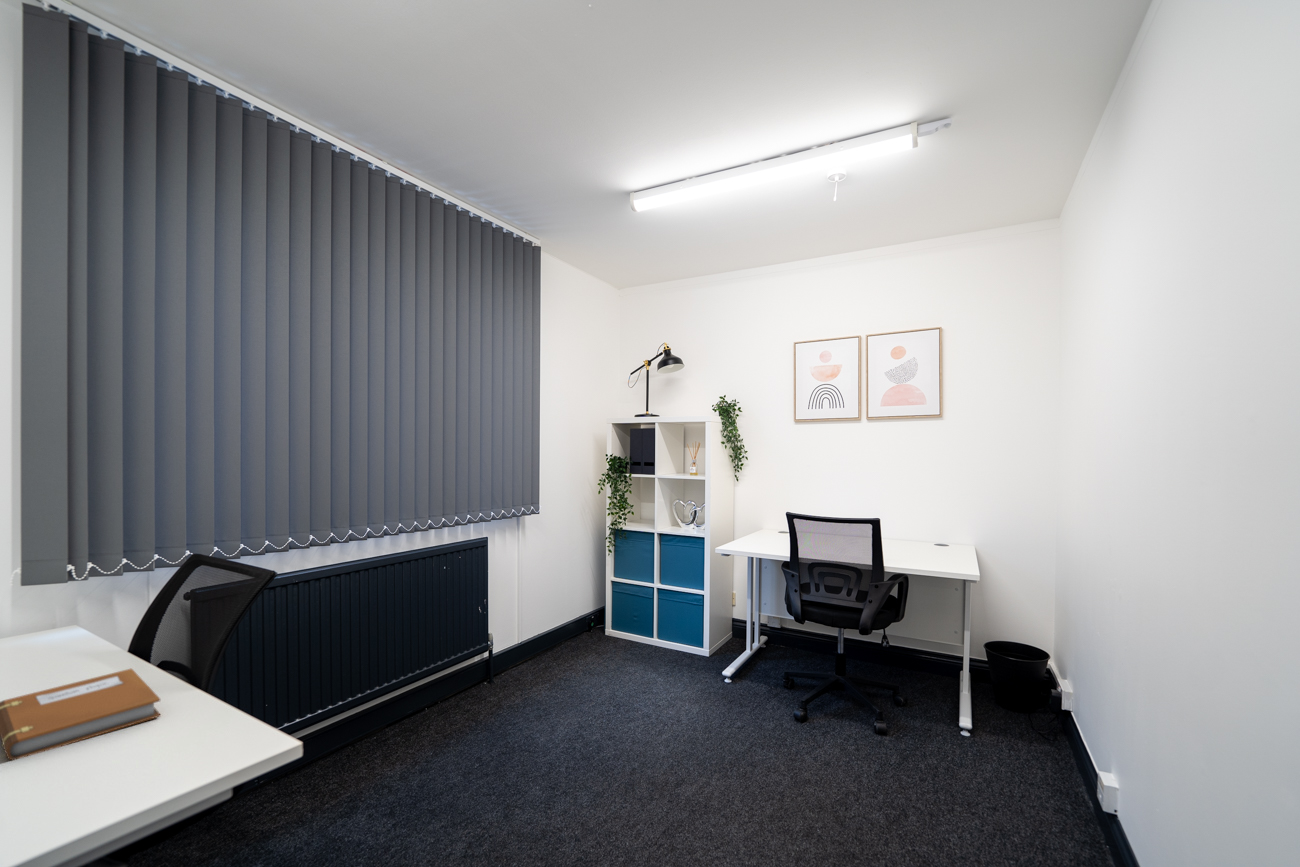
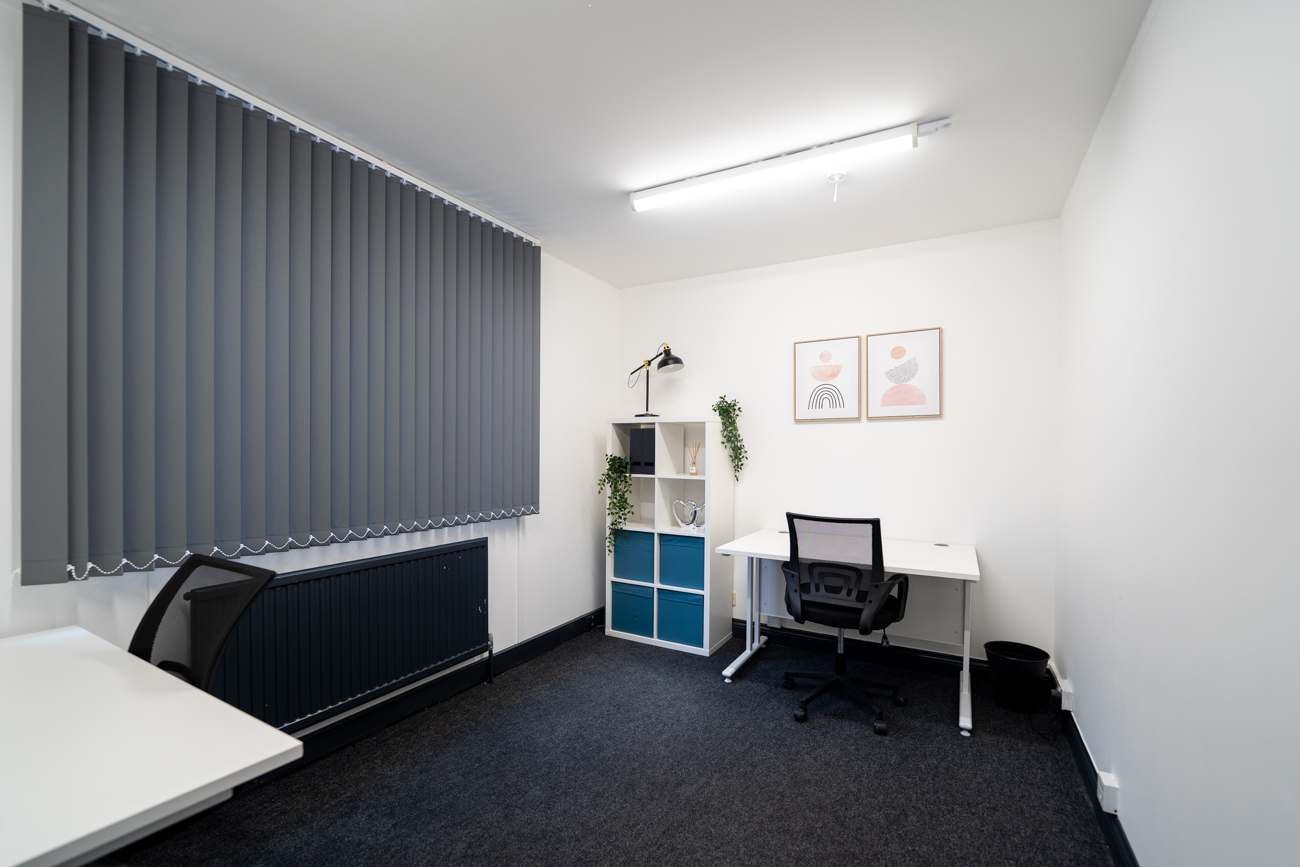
- notebook (76, 708)
